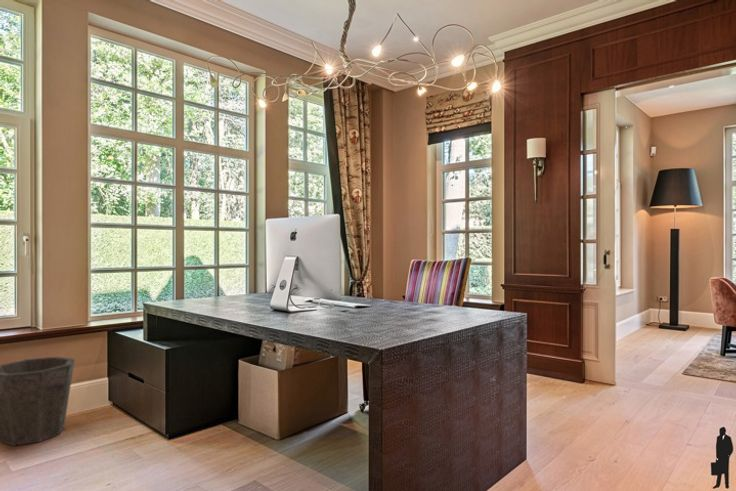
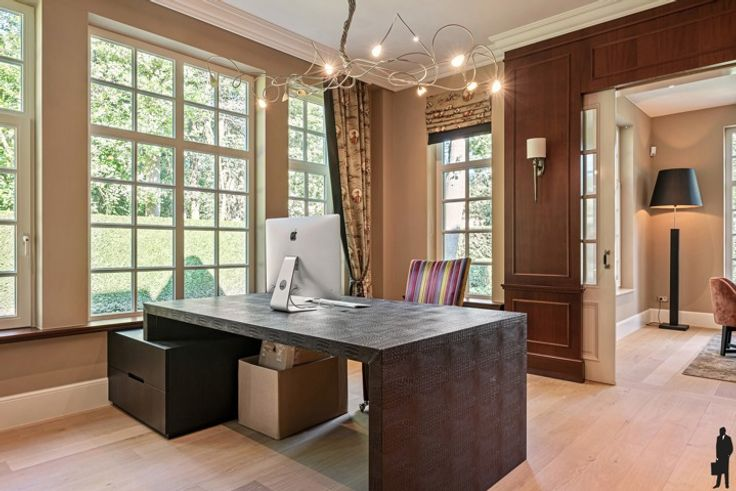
- waste bin (33, 399)
